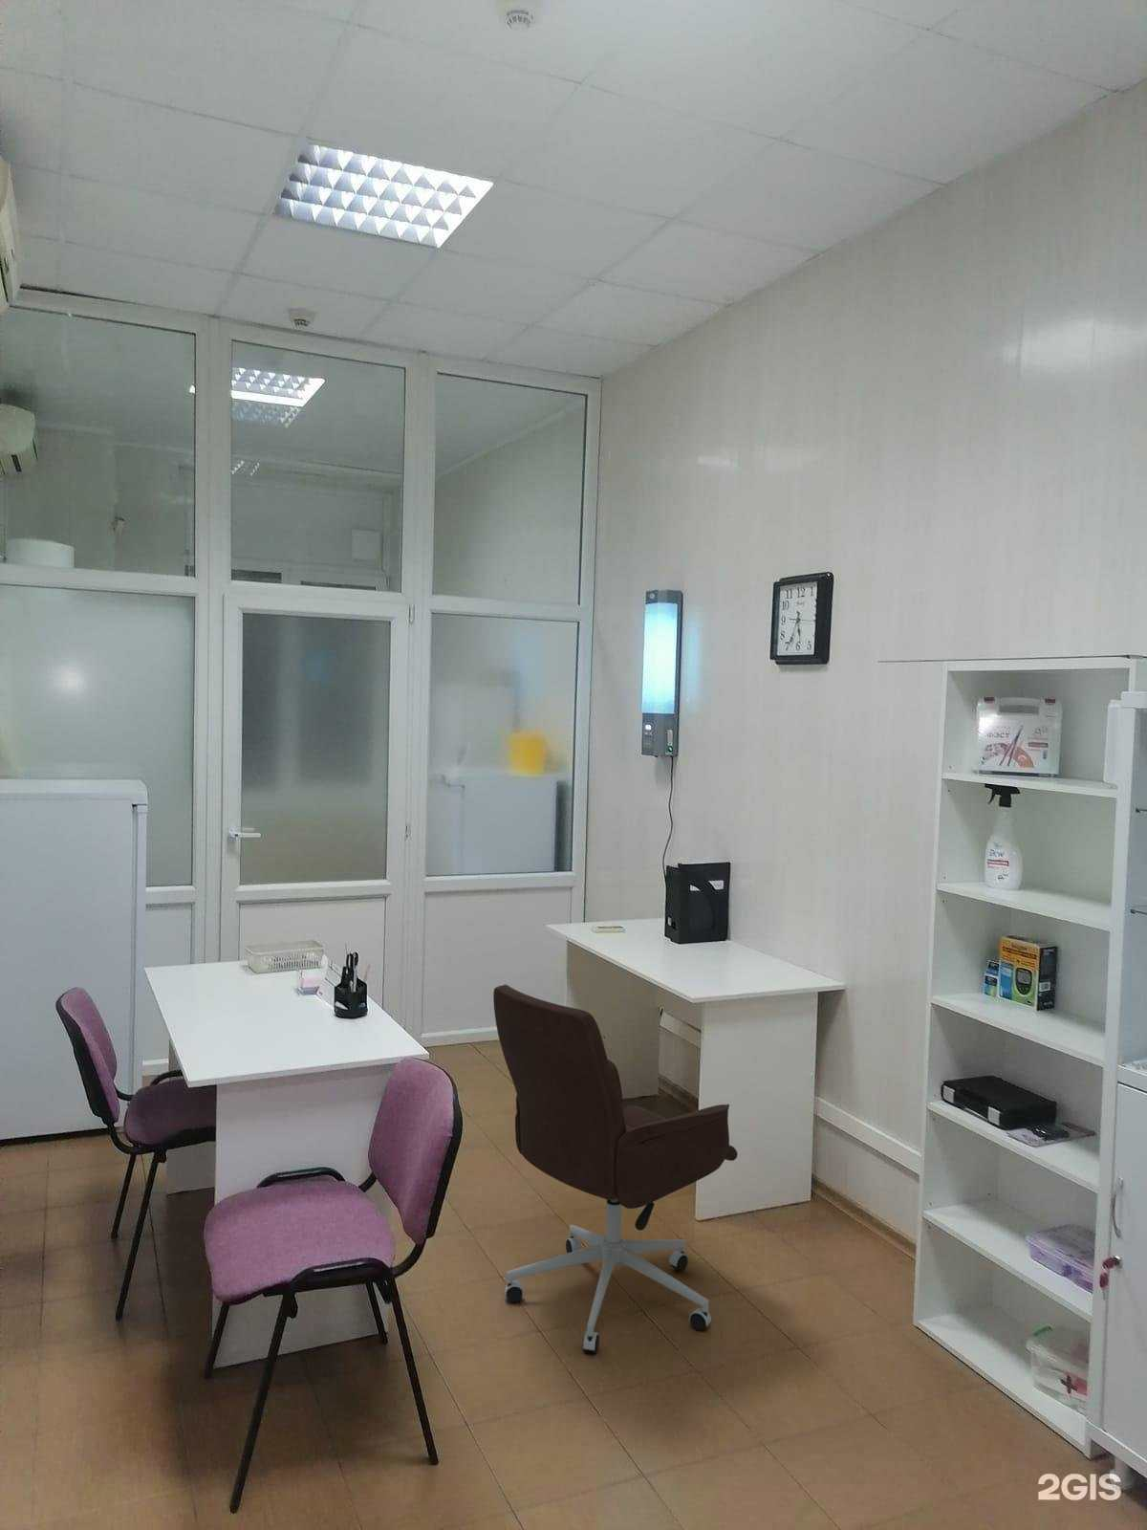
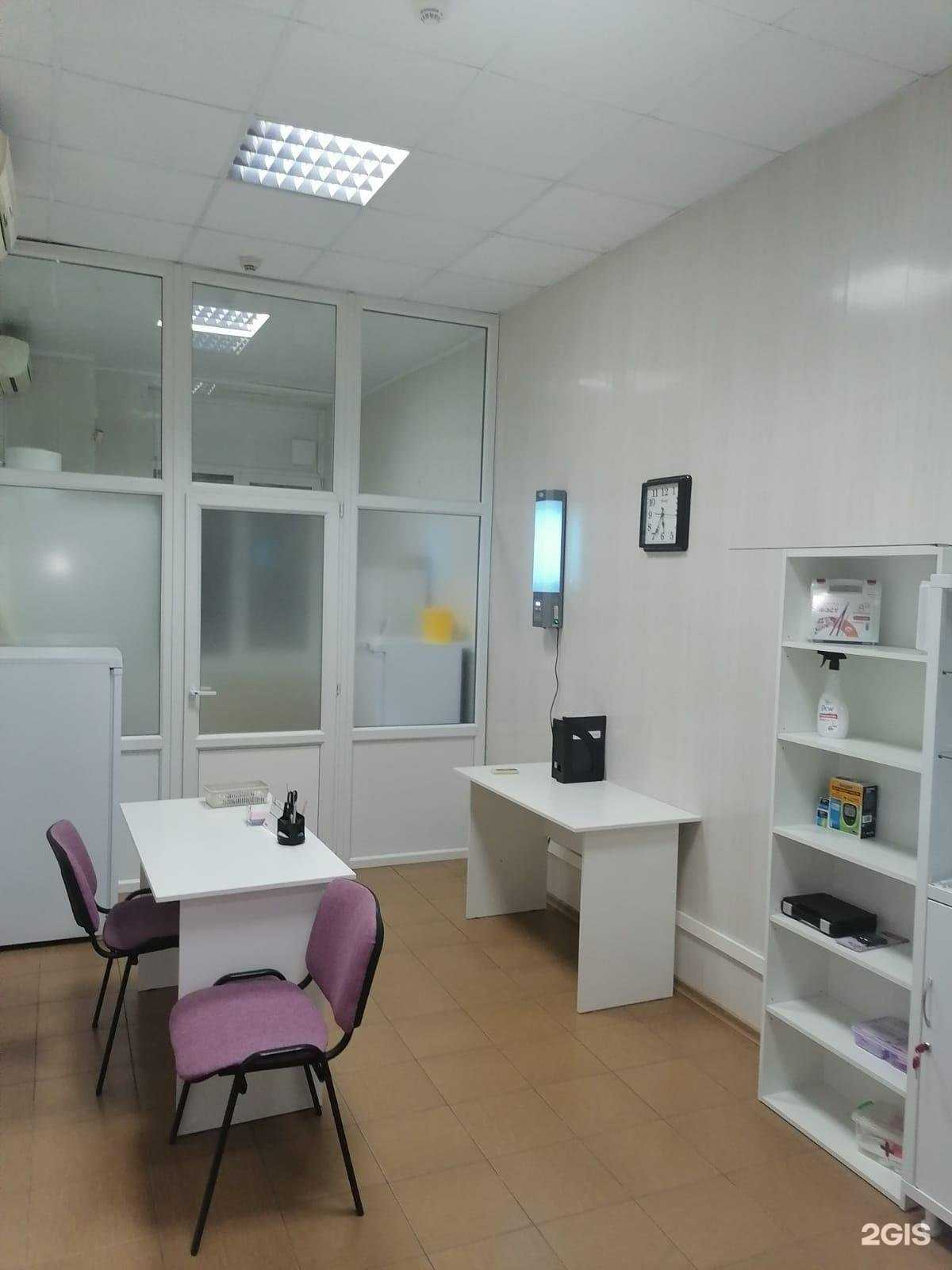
- office chair (611, 1143)
